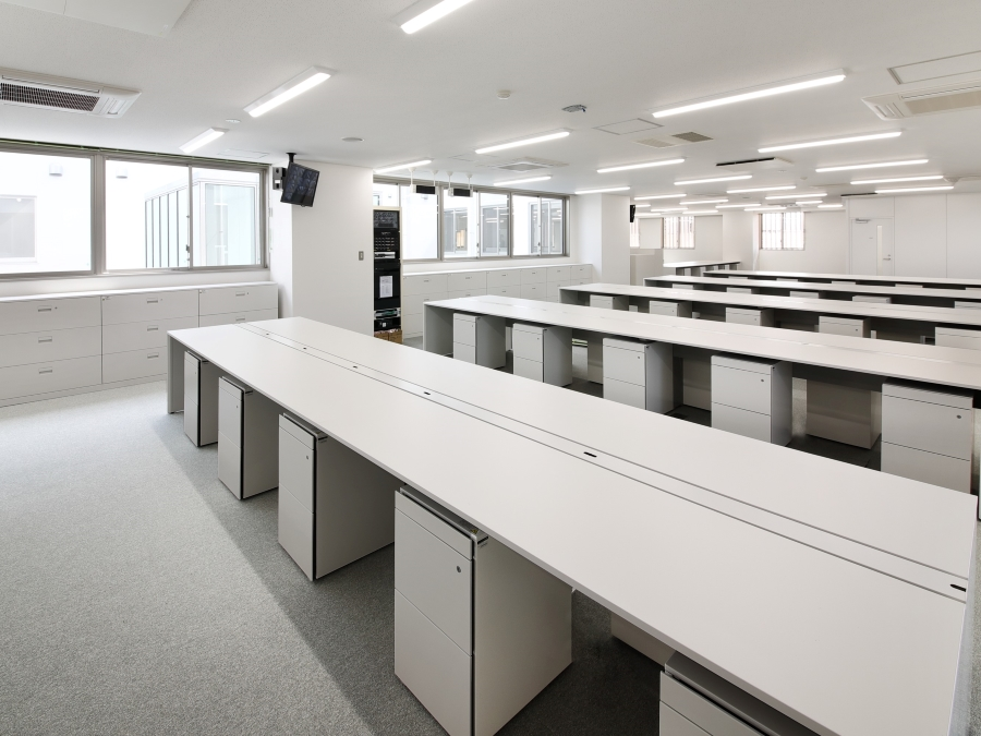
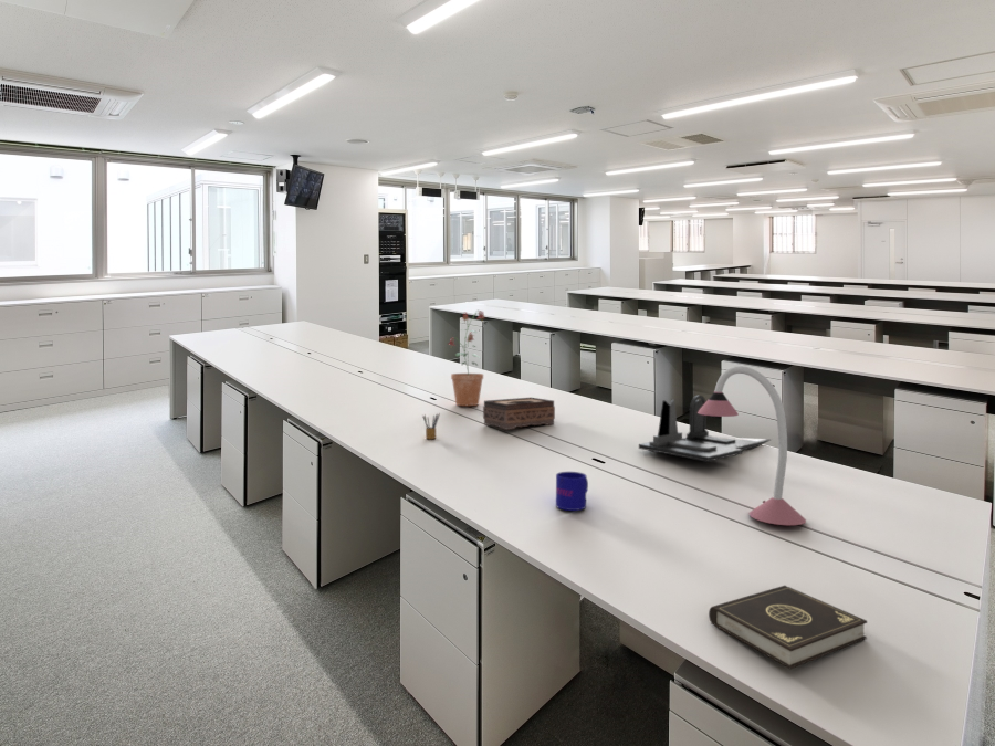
+ potted plant (464, 357)
+ tissue box (519, 412)
+ pencil box (429, 427)
+ desk lamp (737, 414)
+ book (785, 621)
+ desk organizer (705, 421)
+ mug (574, 488)
